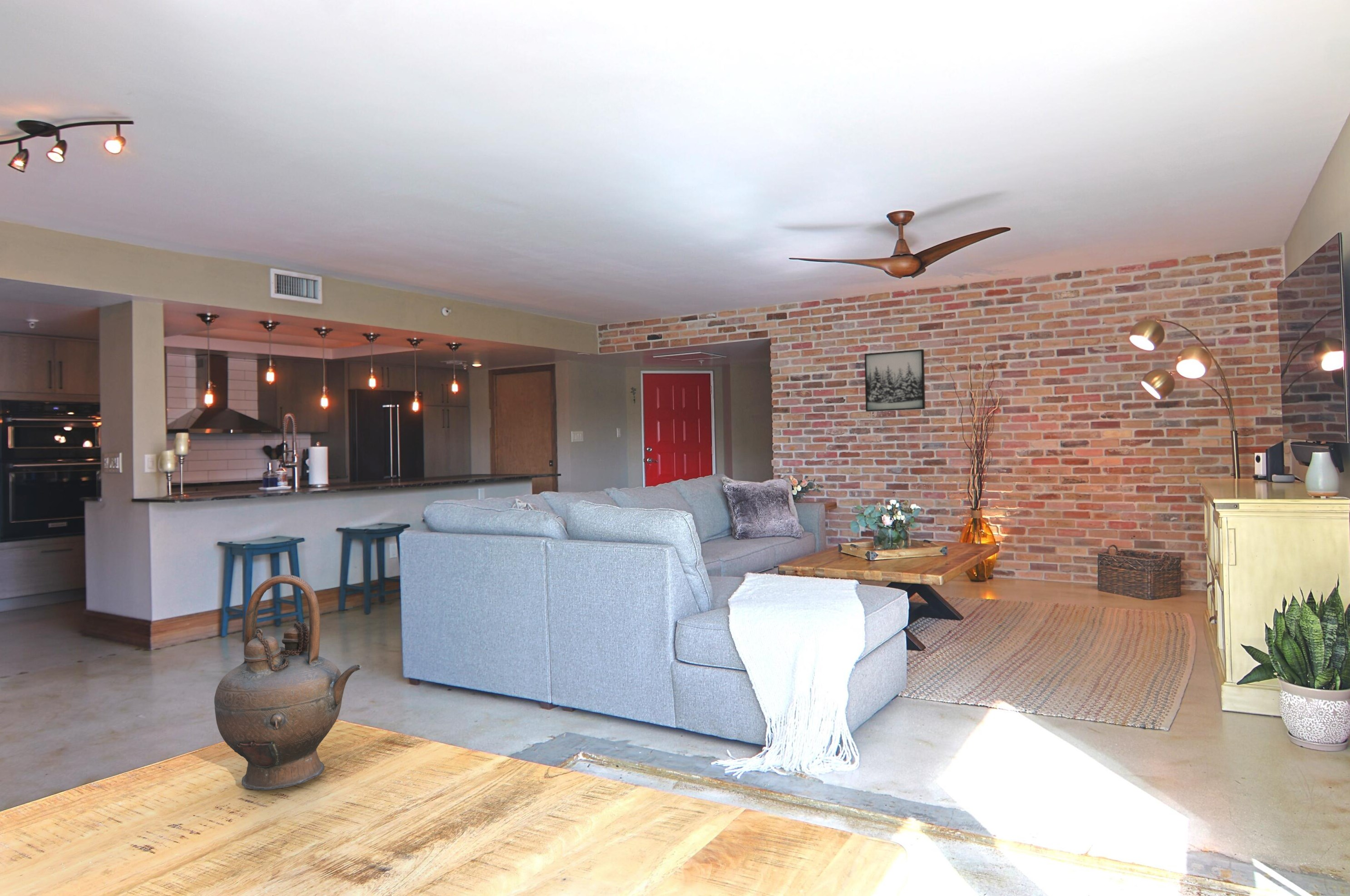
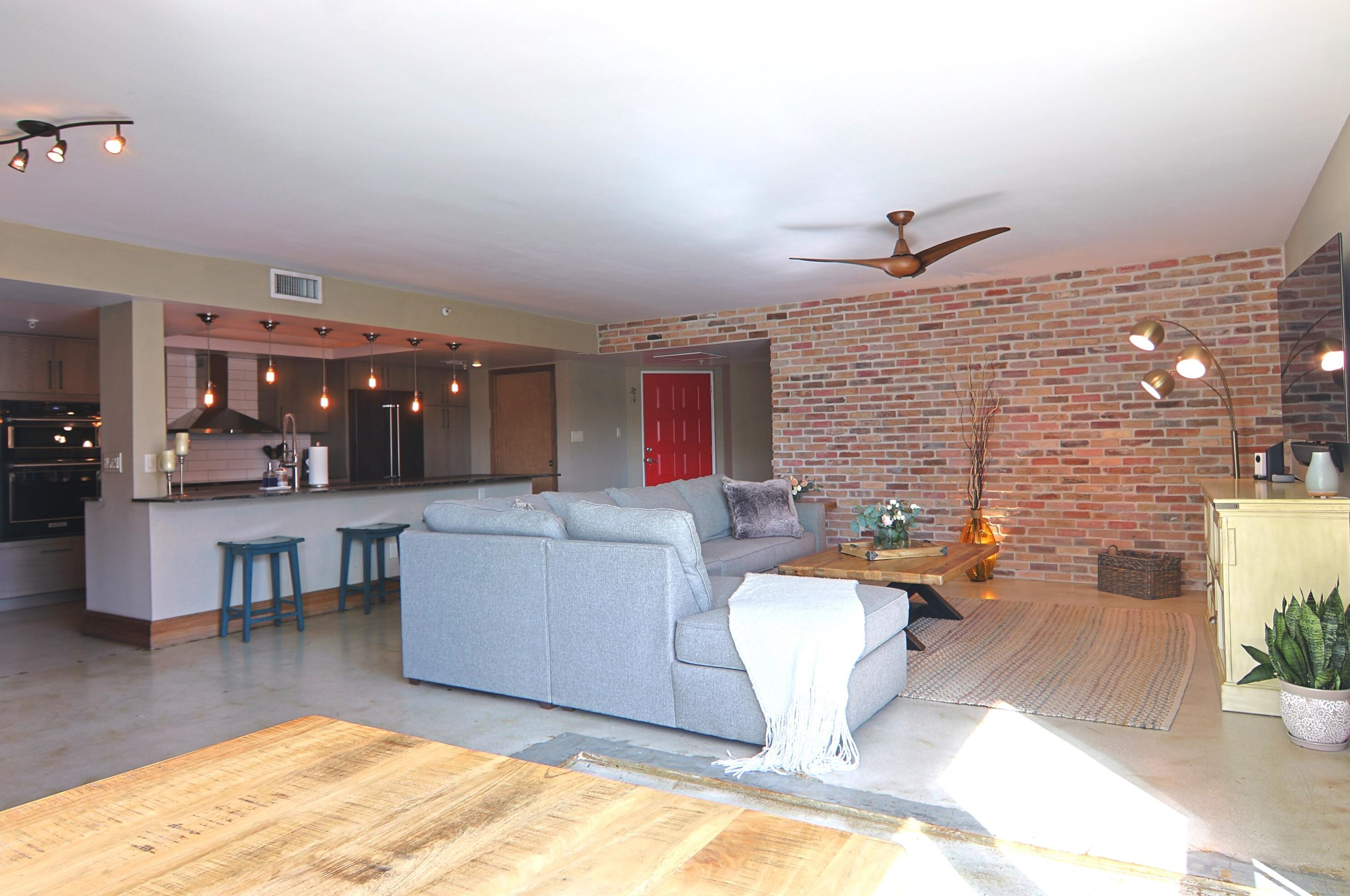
- teapot (292, 677)
- wall art (894, 381)
